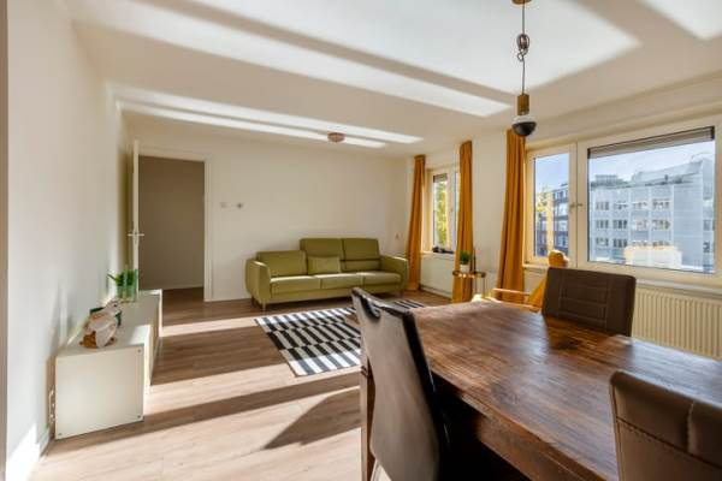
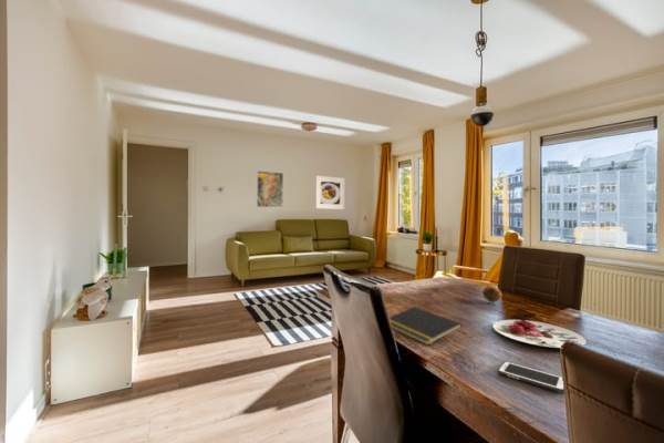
+ fruit (491, 293)
+ plate (536, 331)
+ cell phone (531, 375)
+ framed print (330, 193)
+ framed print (270, 189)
+ notepad (419, 323)
